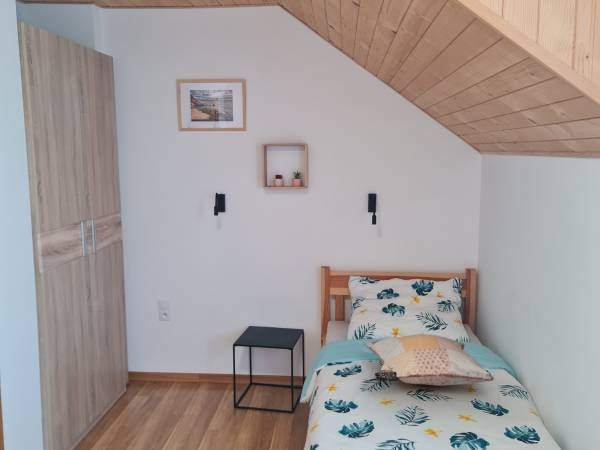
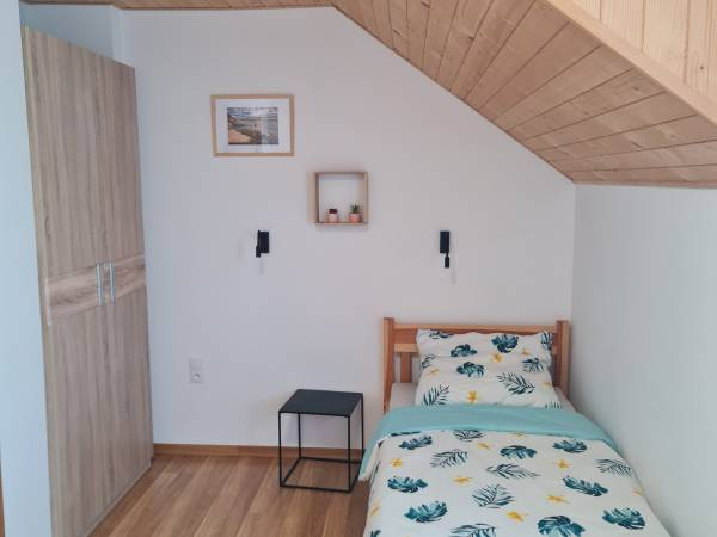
- decorative pillow (423, 360)
